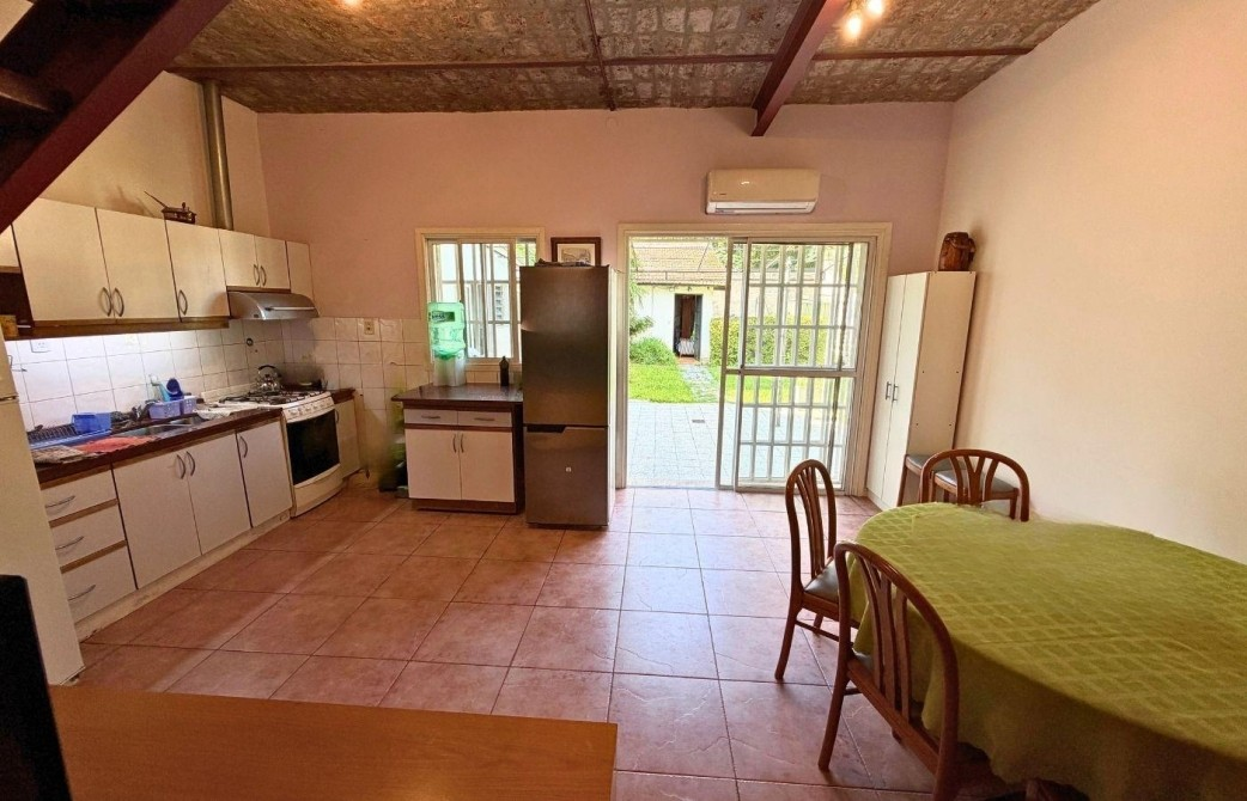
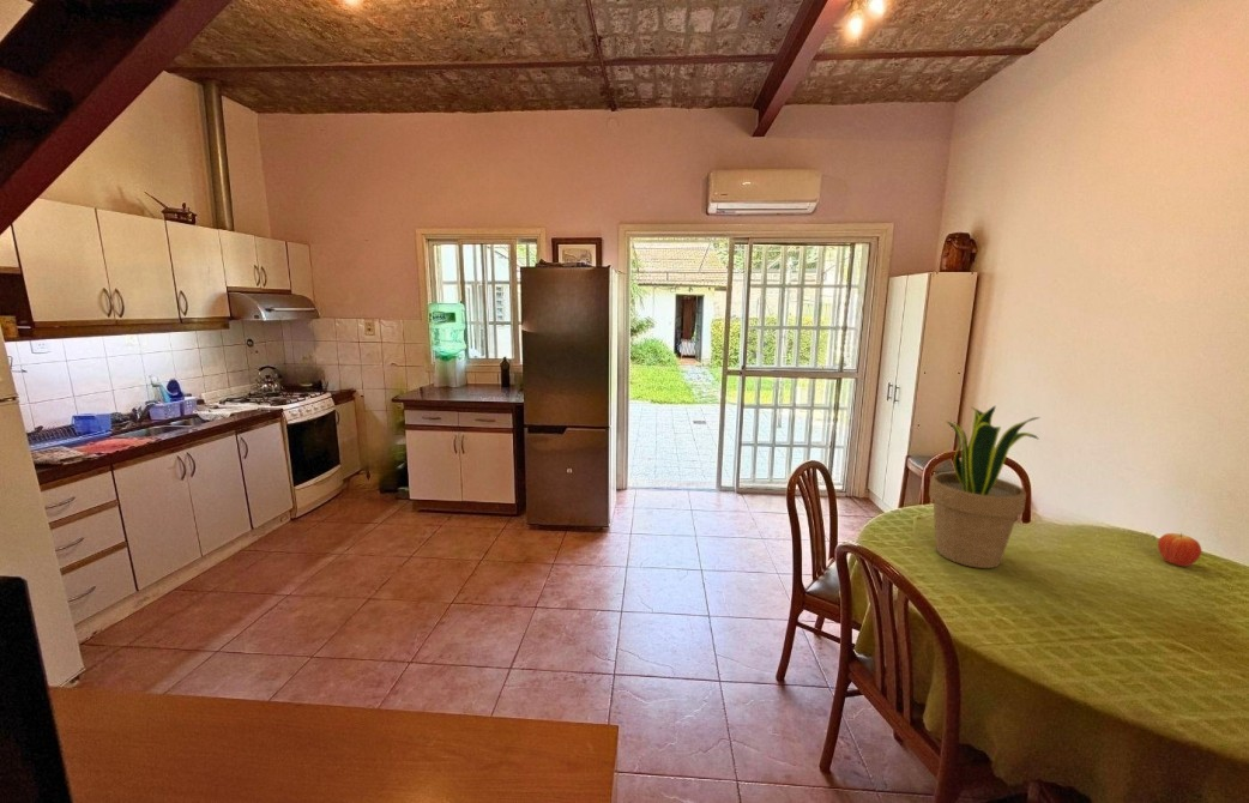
+ fruit (1179, 548)
+ potted plant (985, 482)
